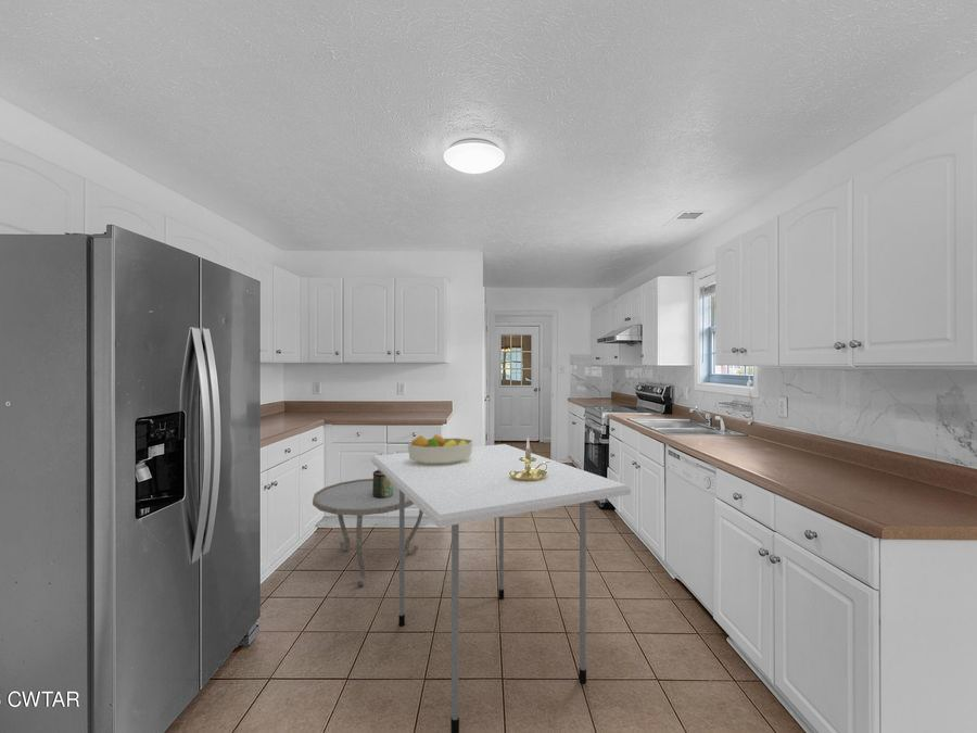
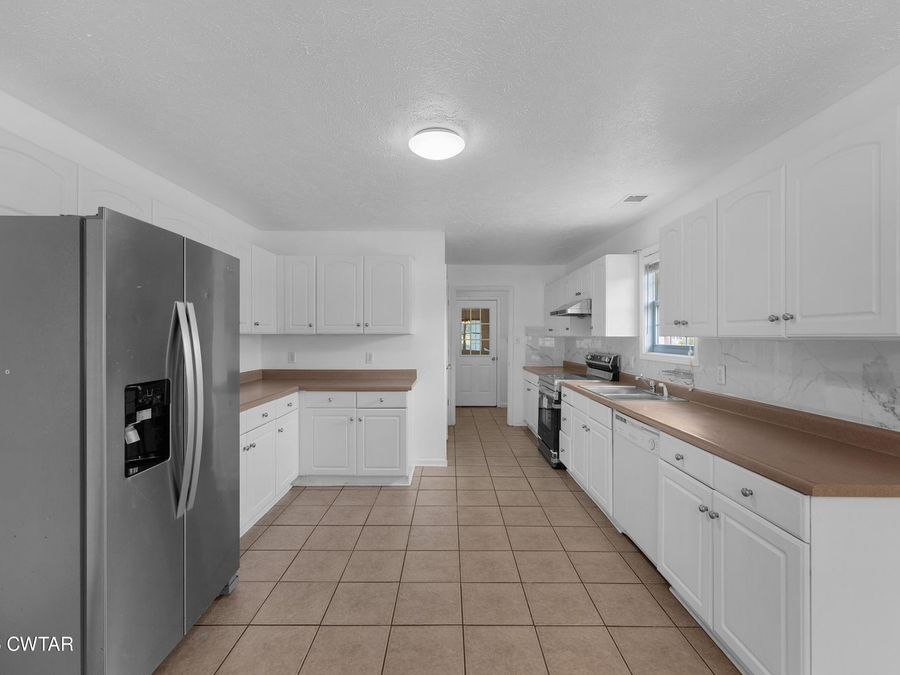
- fruit bowl (441, 446)
- candle holder (530, 456)
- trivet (361, 523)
- canister (382, 480)
- dining table (499, 559)
